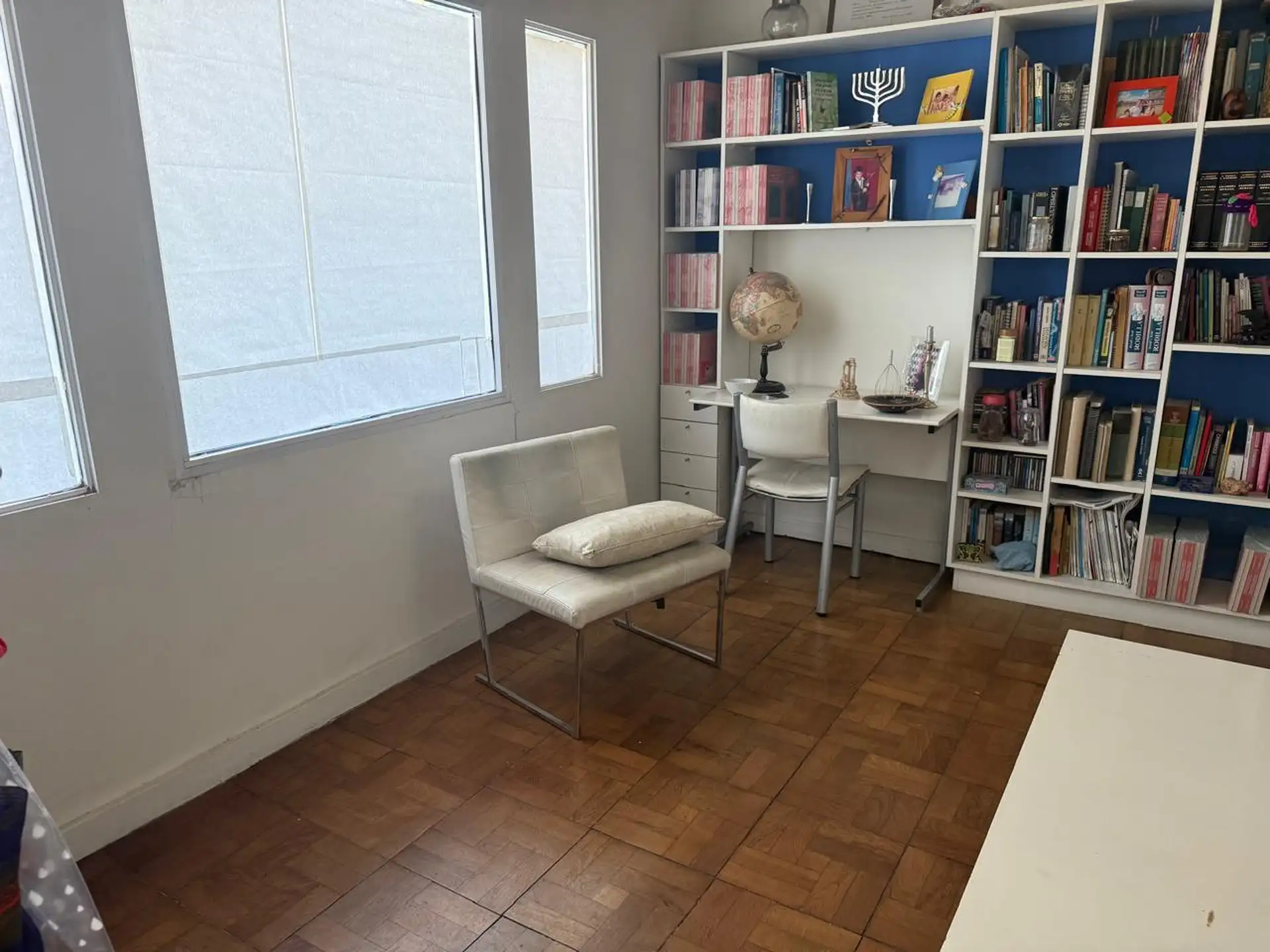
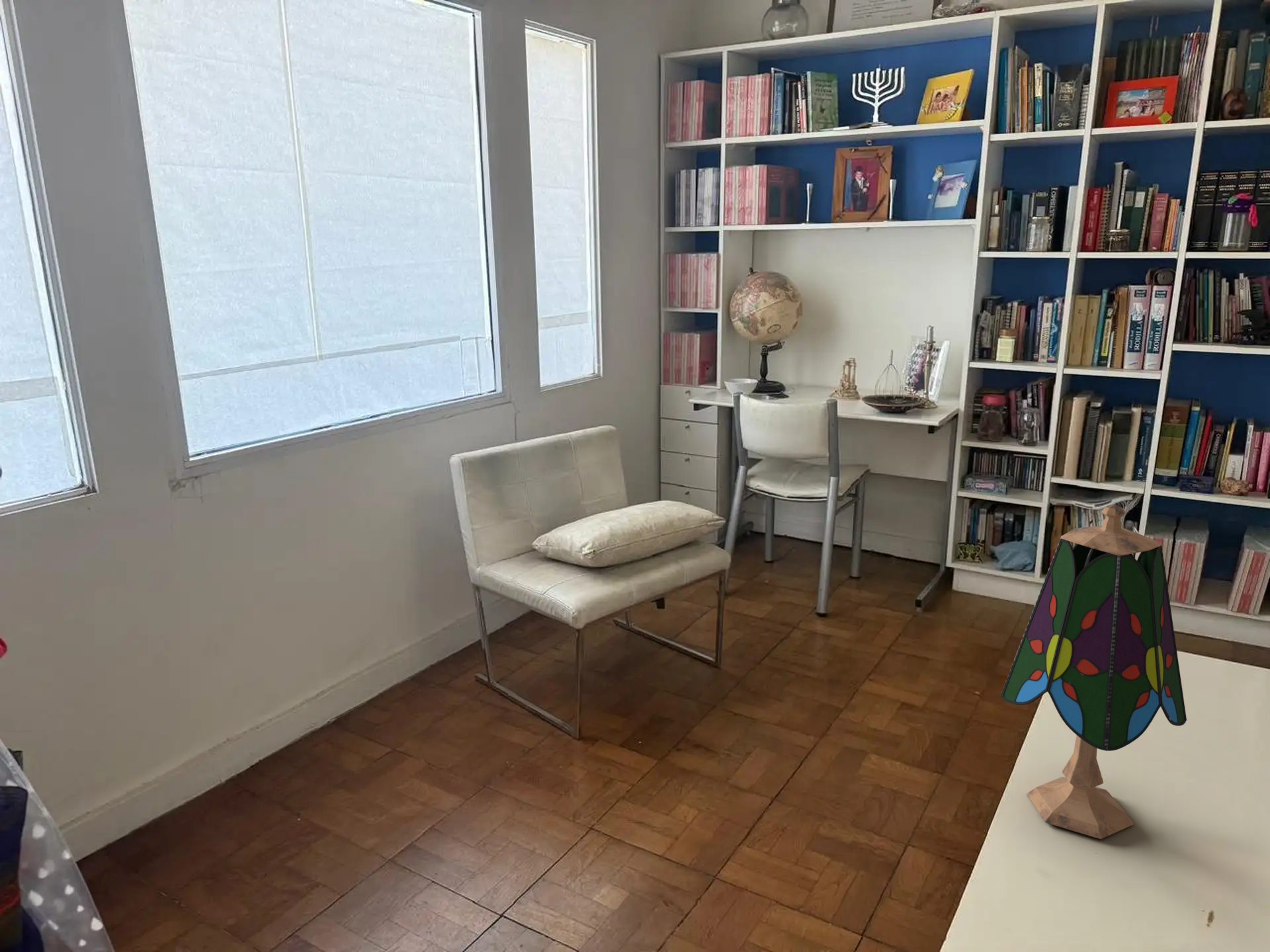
+ table lamp (1095, 662)
